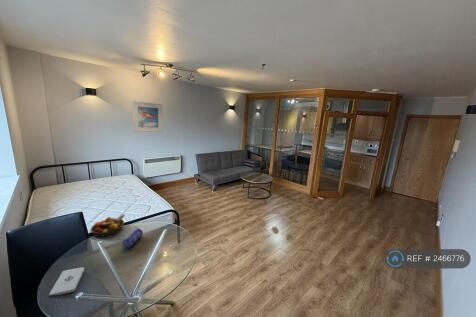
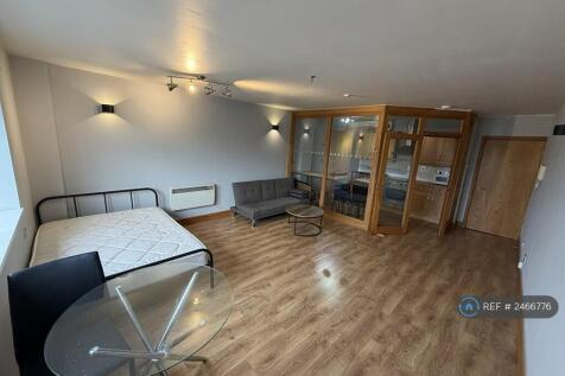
- notepad (68, 280)
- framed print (148, 117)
- fruit bowl (108, 223)
- pencil case (133, 237)
